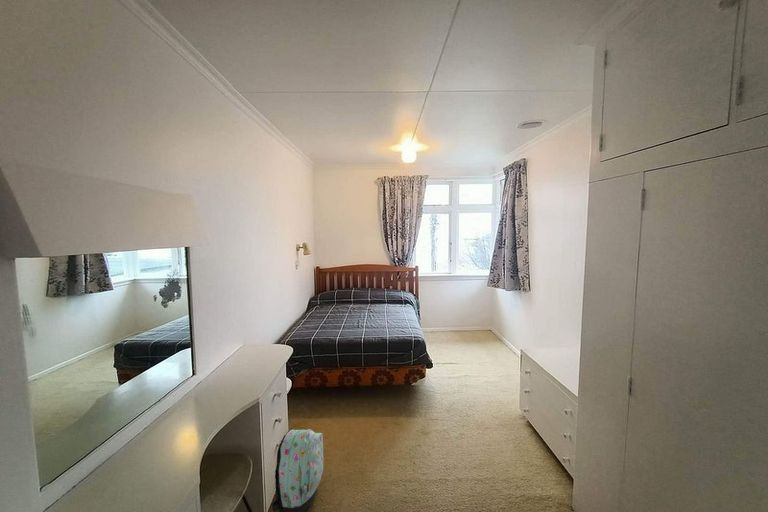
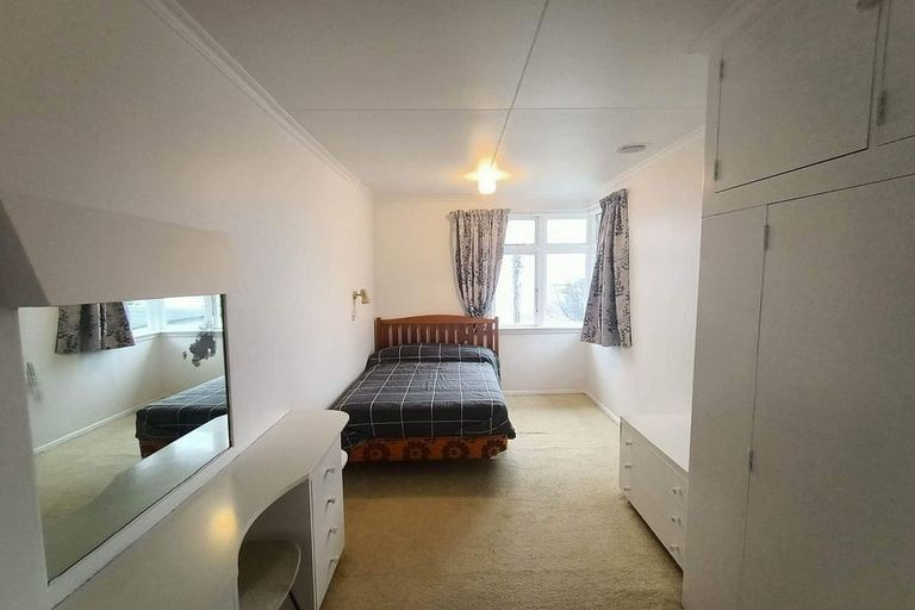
- backpack (300, 464)
